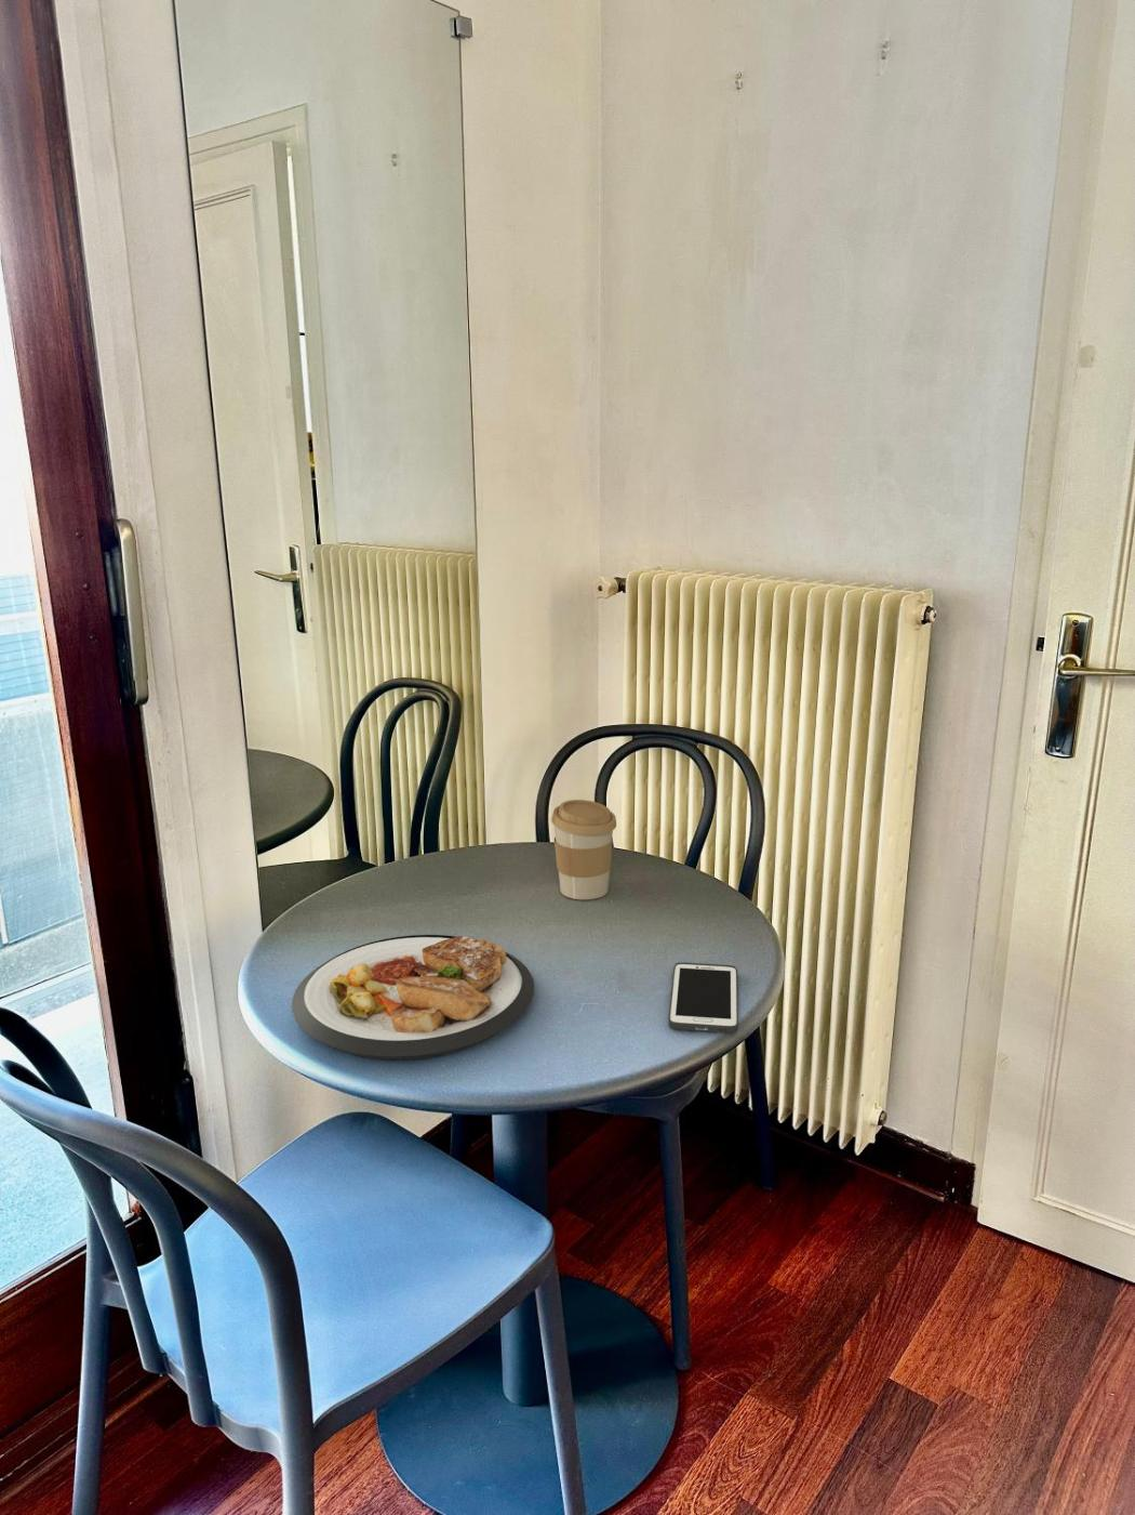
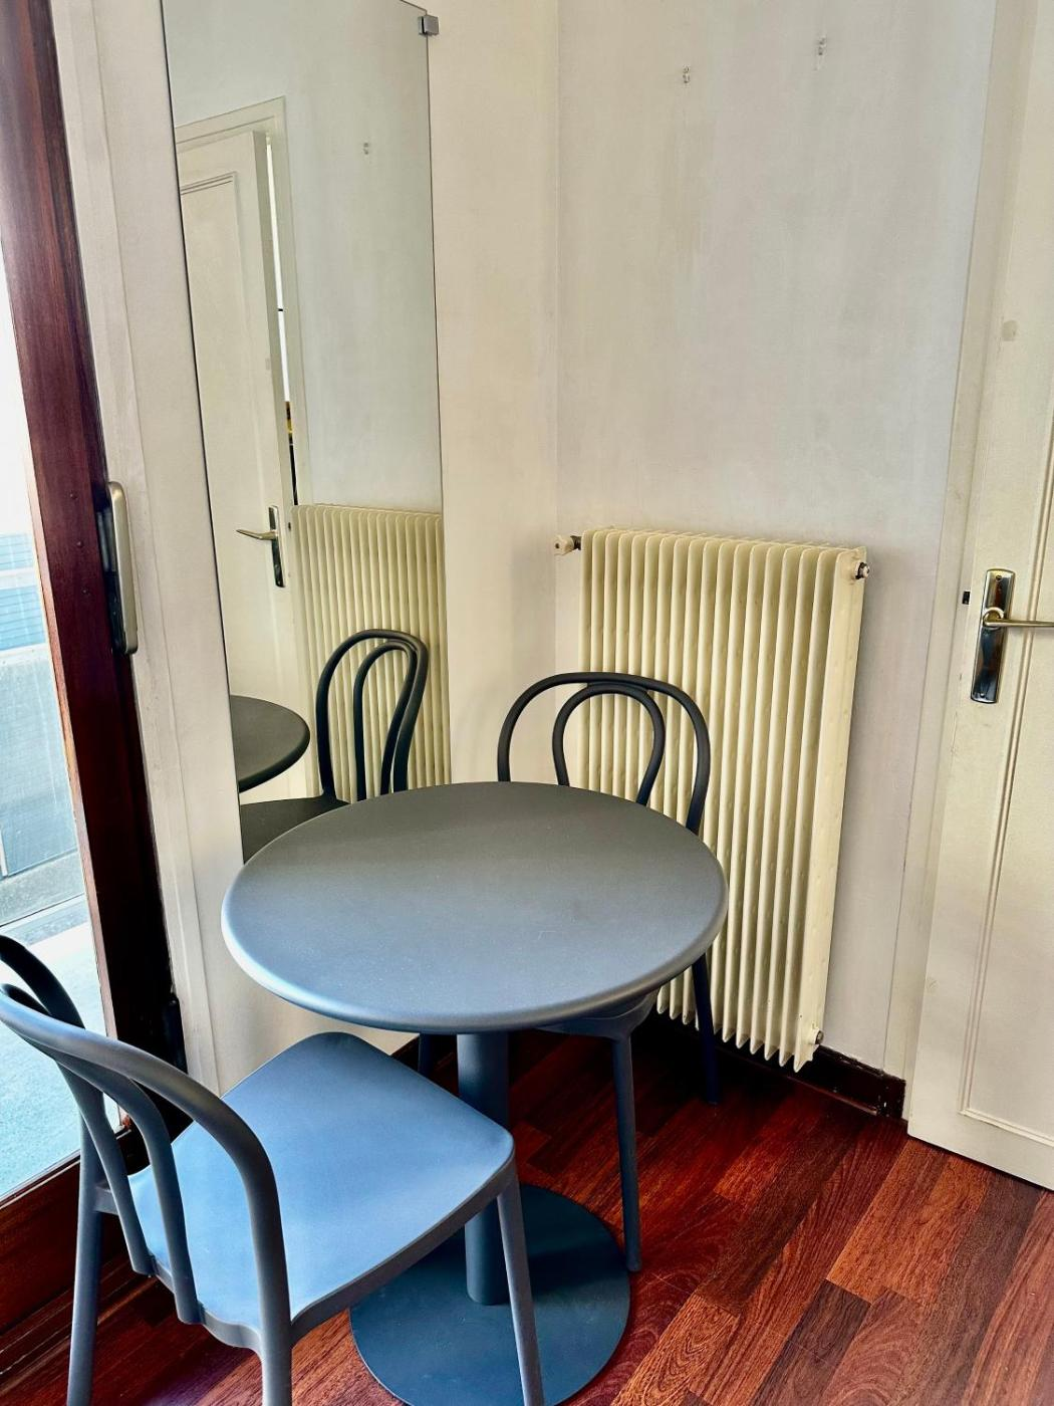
- coffee cup (584, 847)
- plate (414, 984)
- cell phone (703, 996)
